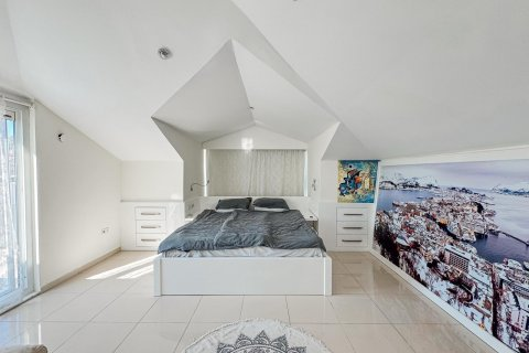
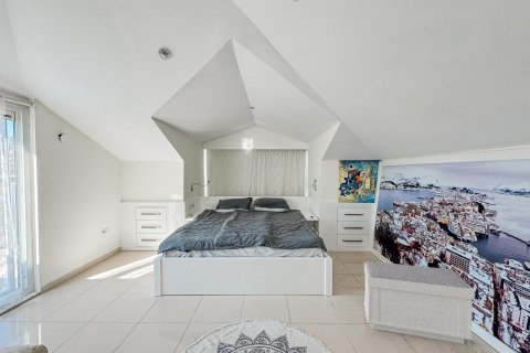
+ bench (412, 298)
